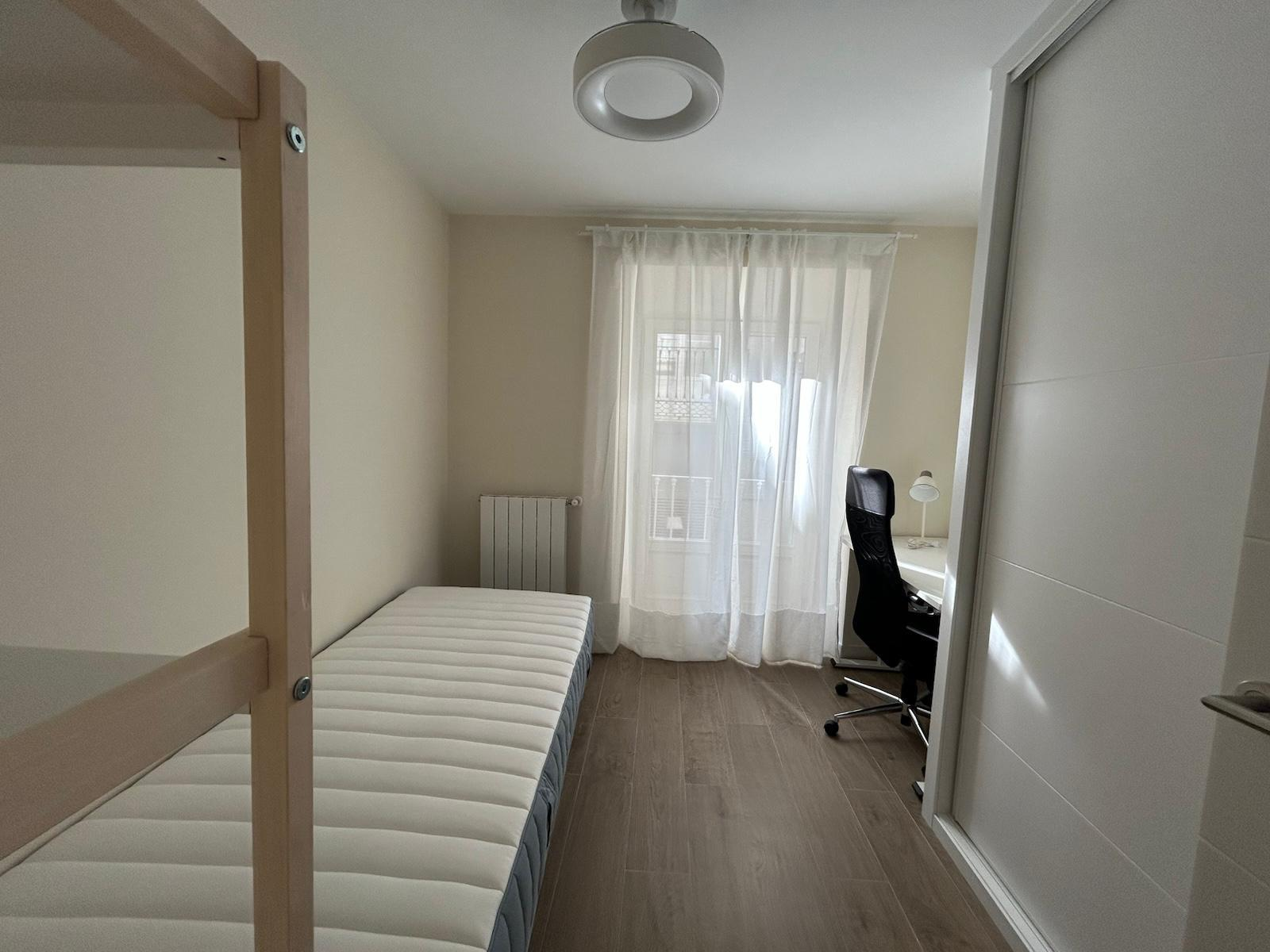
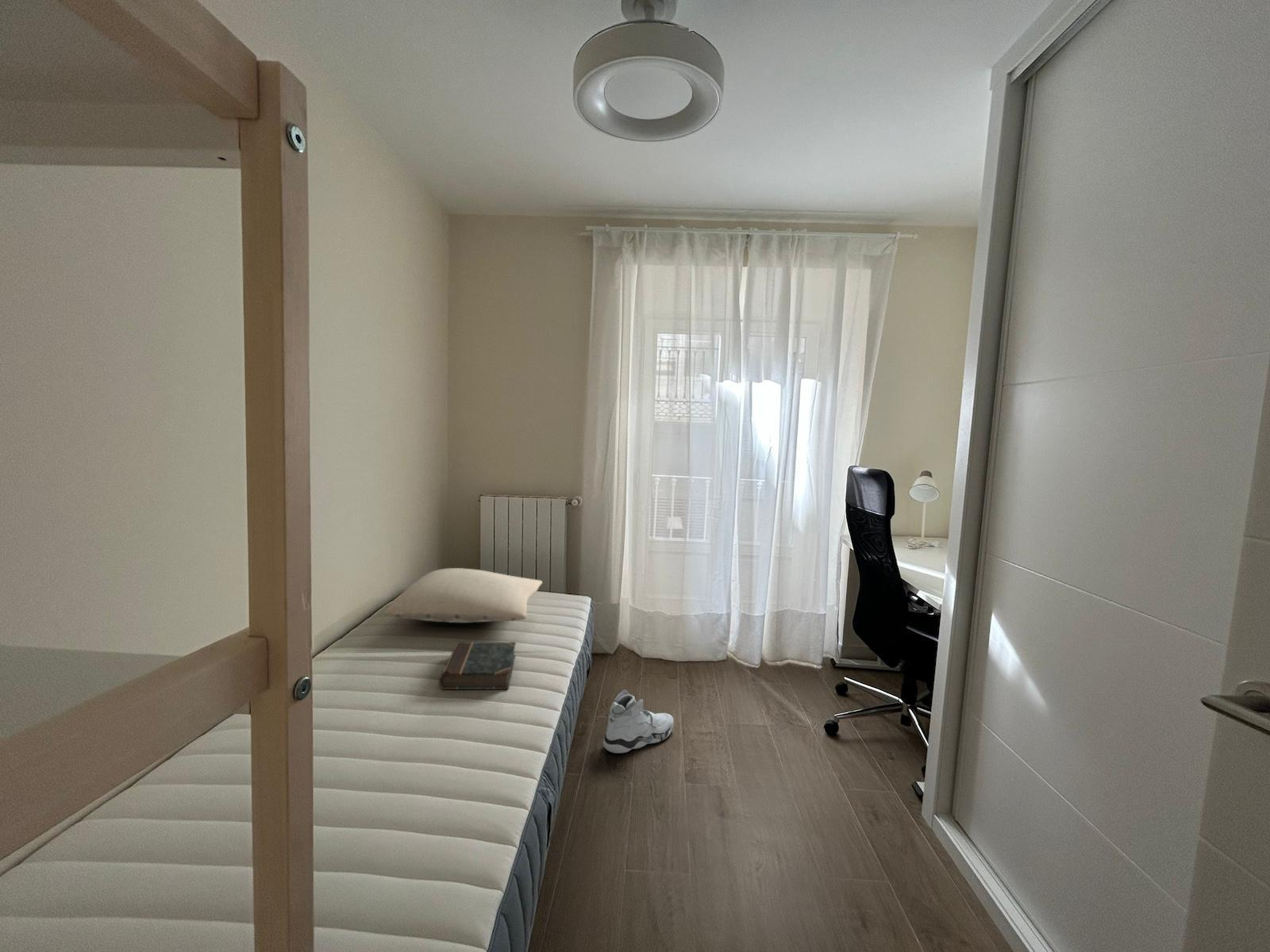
+ pillow (473, 595)
+ sneaker (641, 716)
+ book (479, 663)
